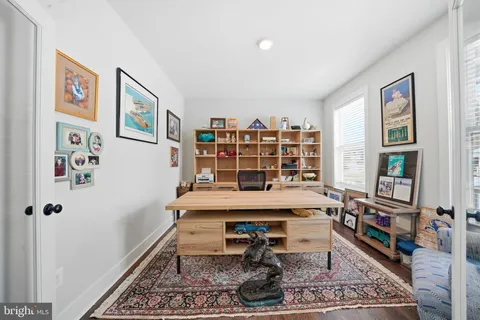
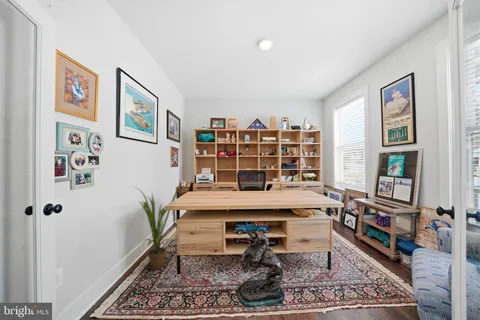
+ house plant (152, 226)
